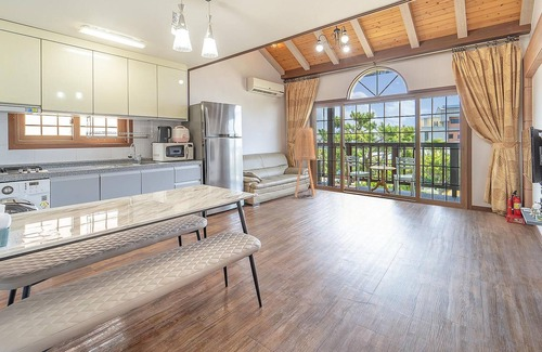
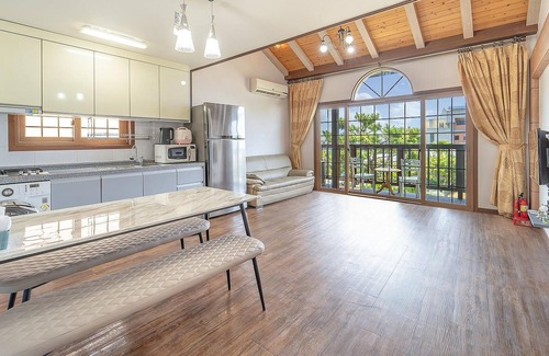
- floor lamp (307, 162)
